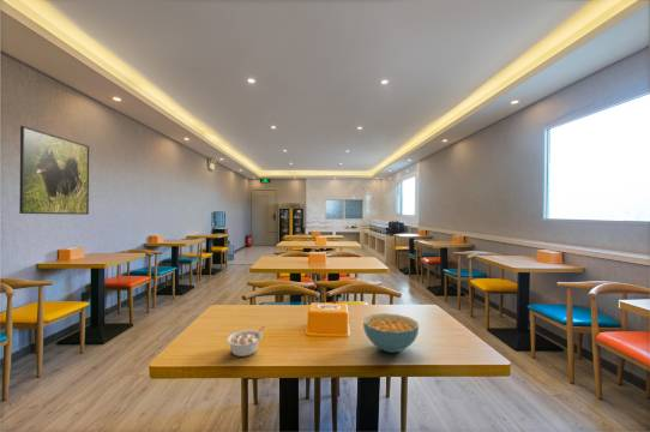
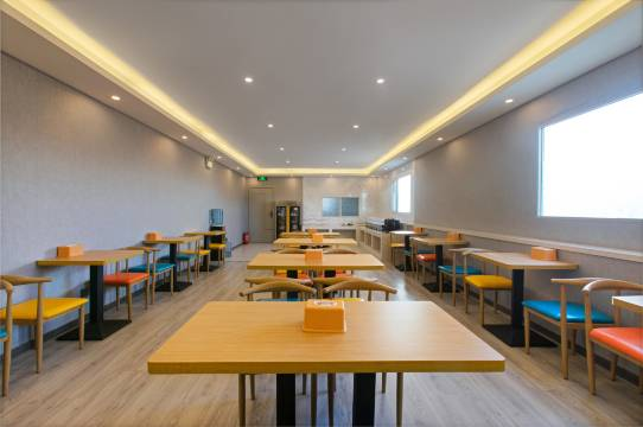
- legume (245, 341)
- cereal bowl (390, 335)
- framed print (59, 175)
